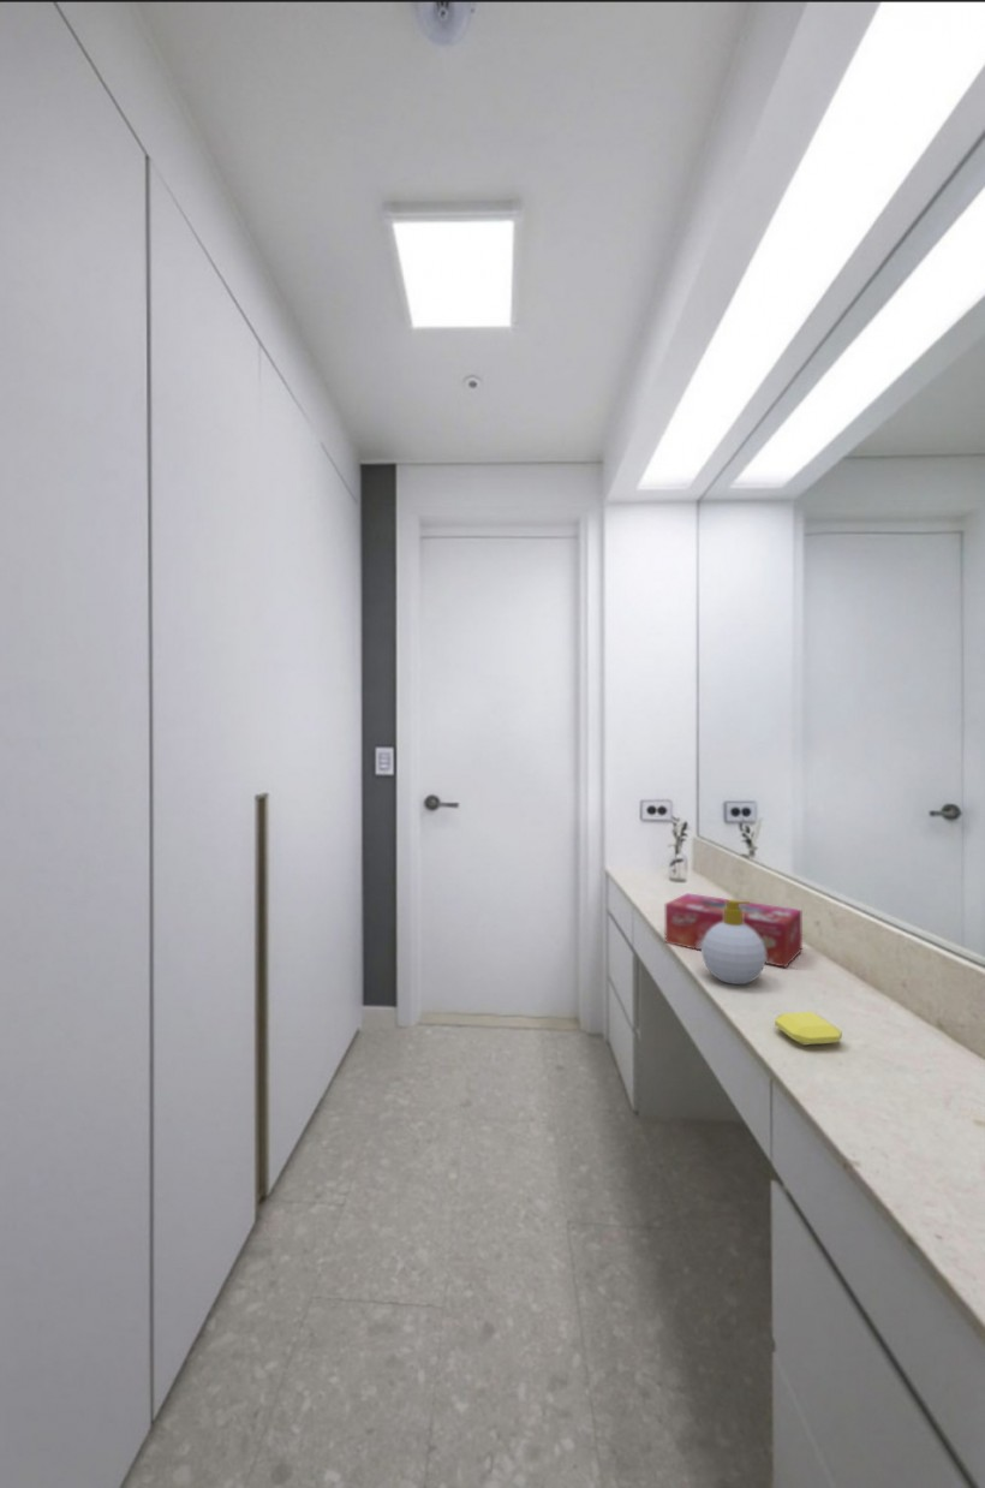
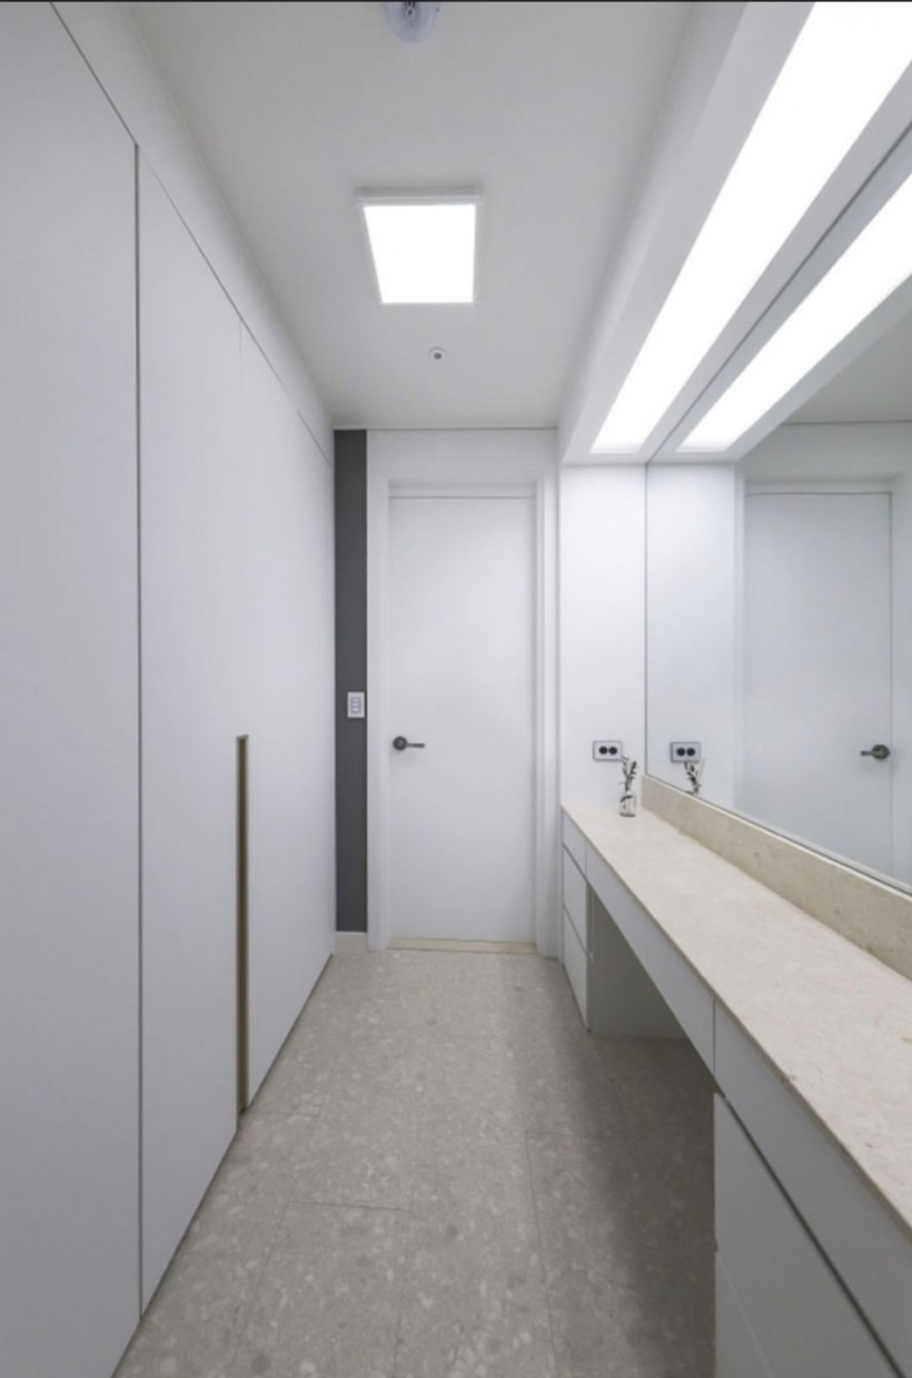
- soap bar (807, 1028)
- soap bottle (733, 940)
- tissue box (723, 921)
